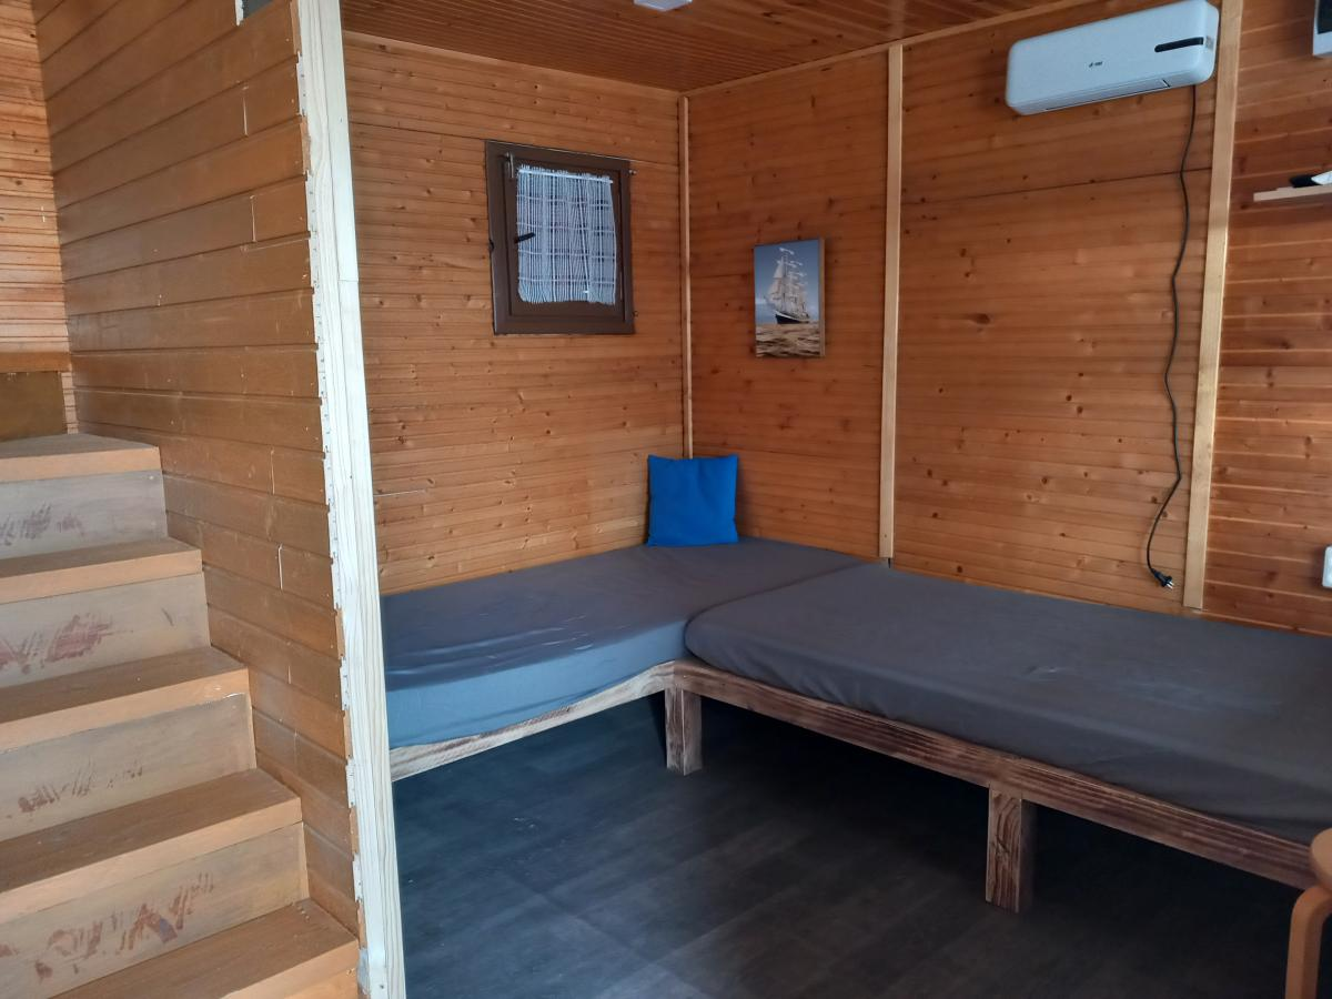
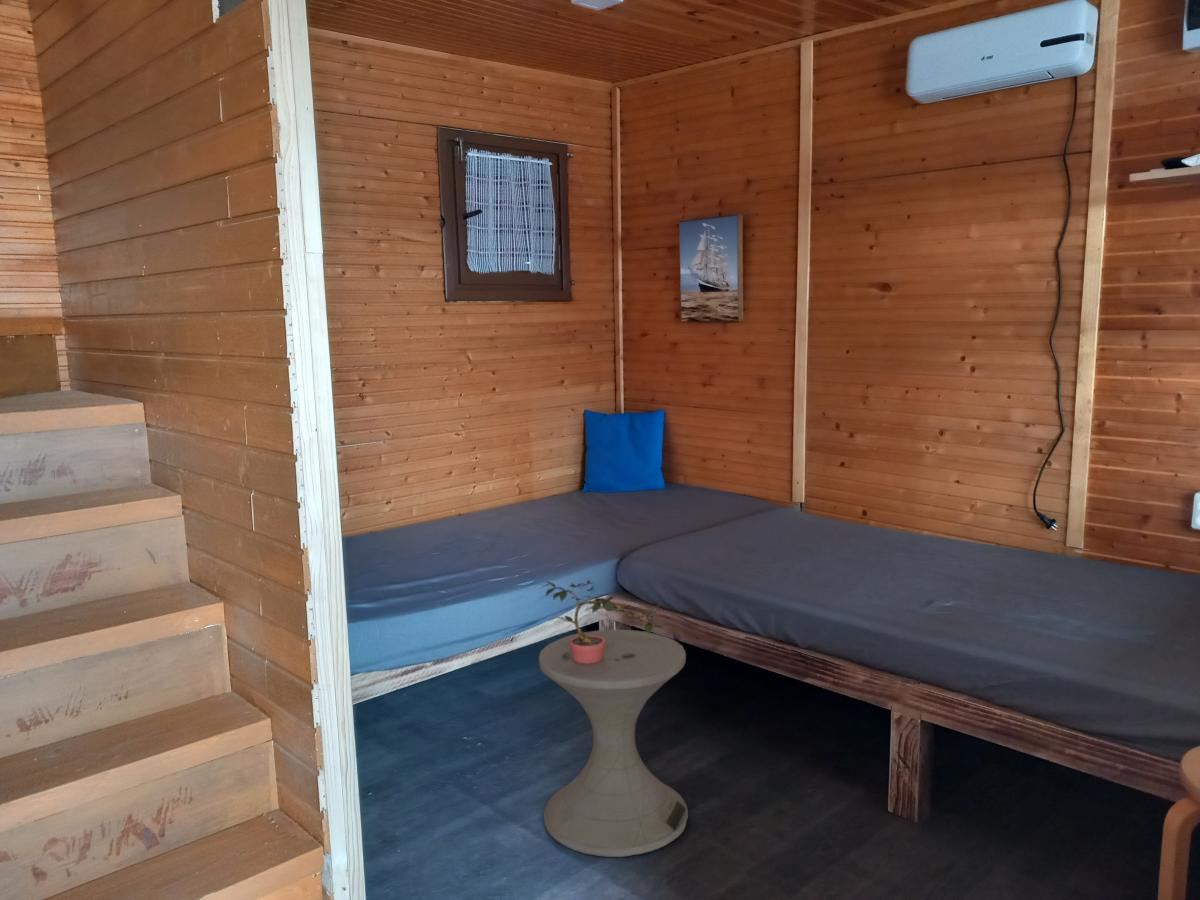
+ potted plant (596, 610)
+ side table (614, 735)
